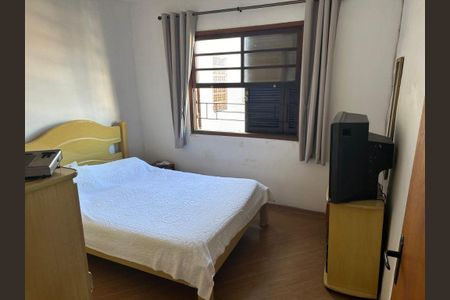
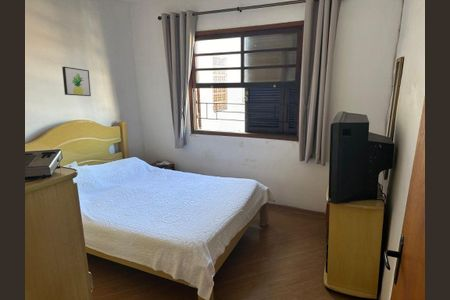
+ wall art (77, 82)
